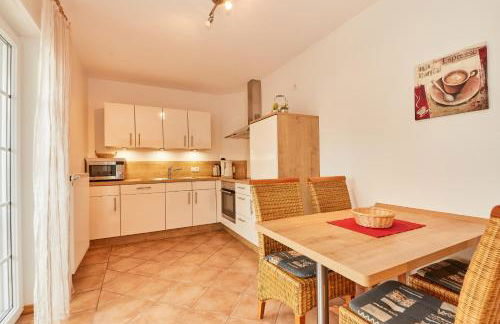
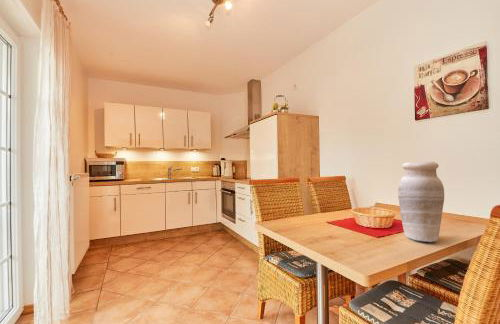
+ vase (420, 200)
